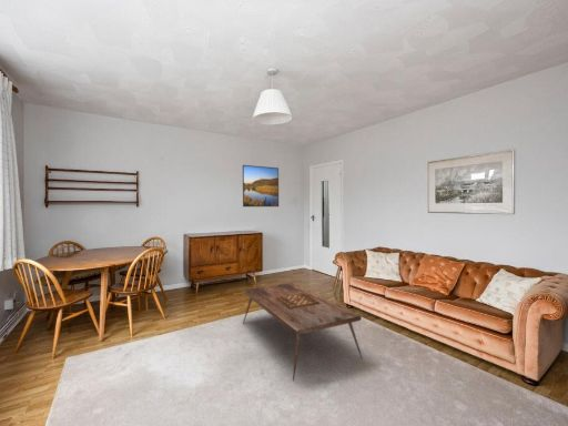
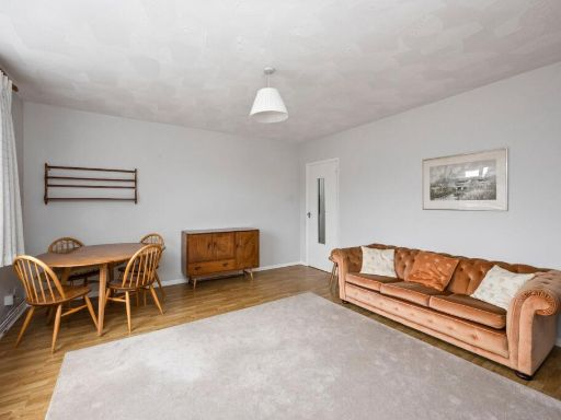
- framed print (261, 186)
- coffee table (294, 317)
